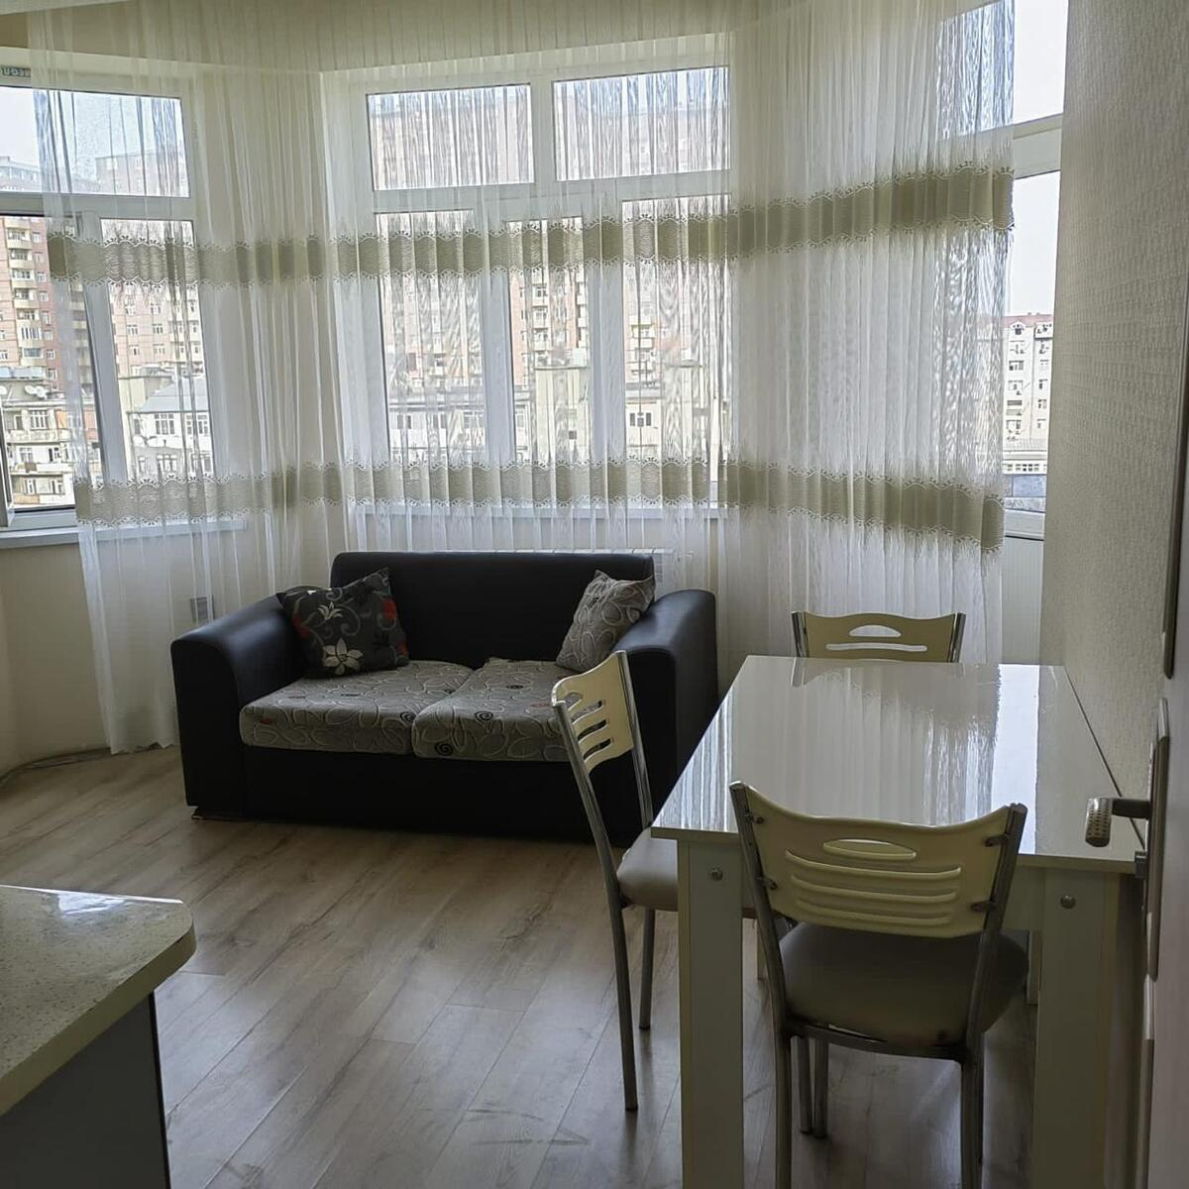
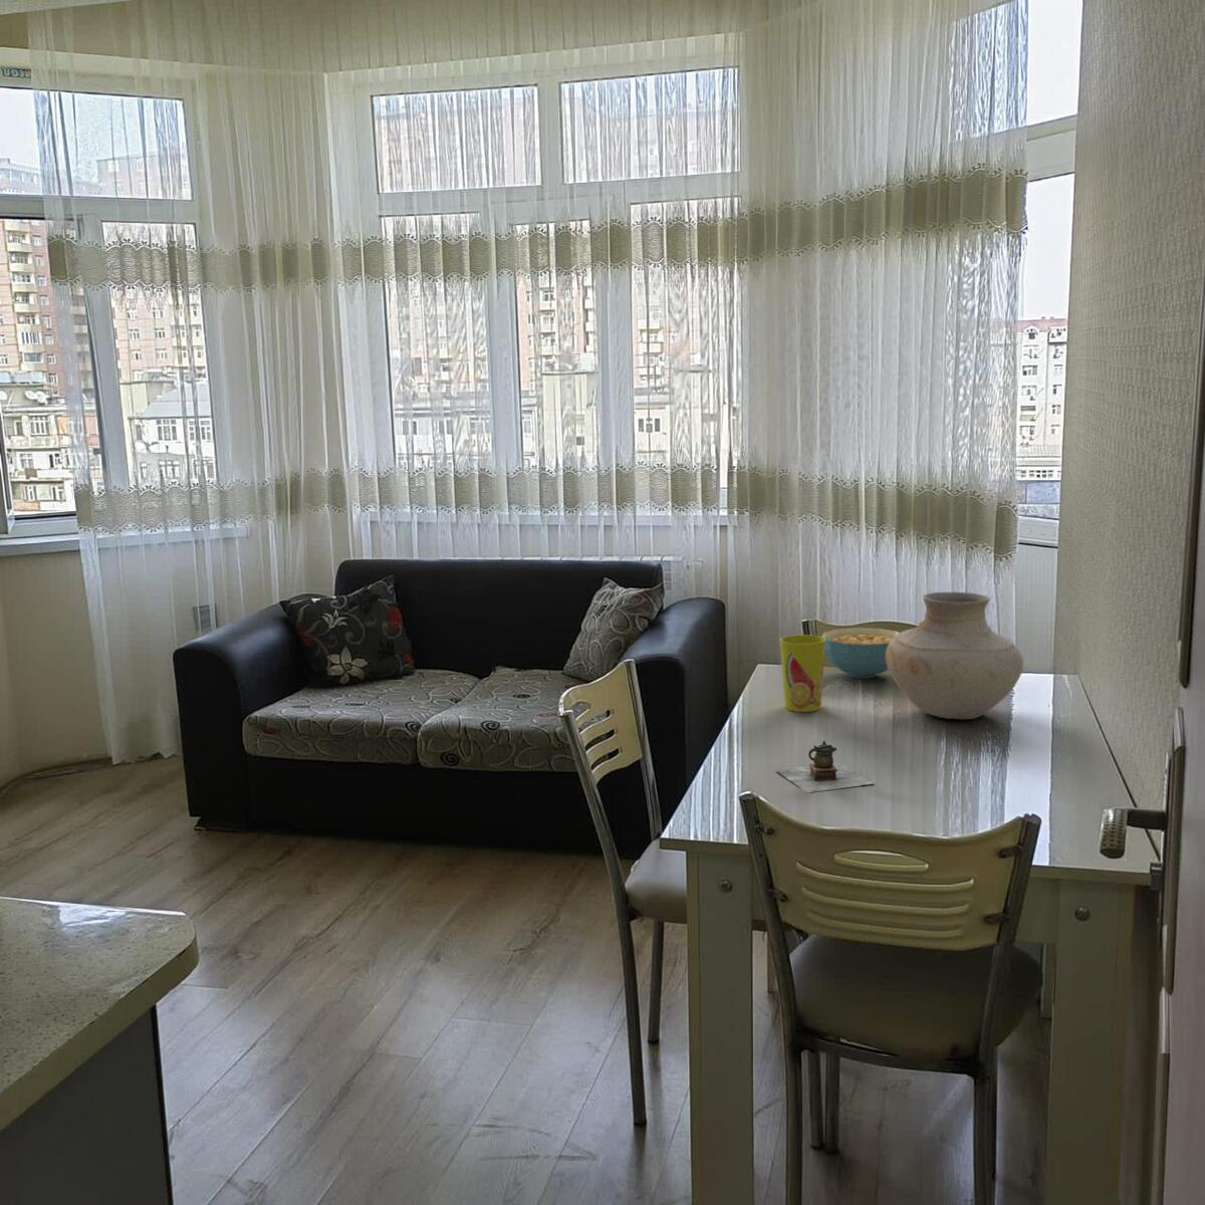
+ cereal bowl (863, 654)
+ teapot (823, 759)
+ vase (953, 655)
+ cup (802, 673)
